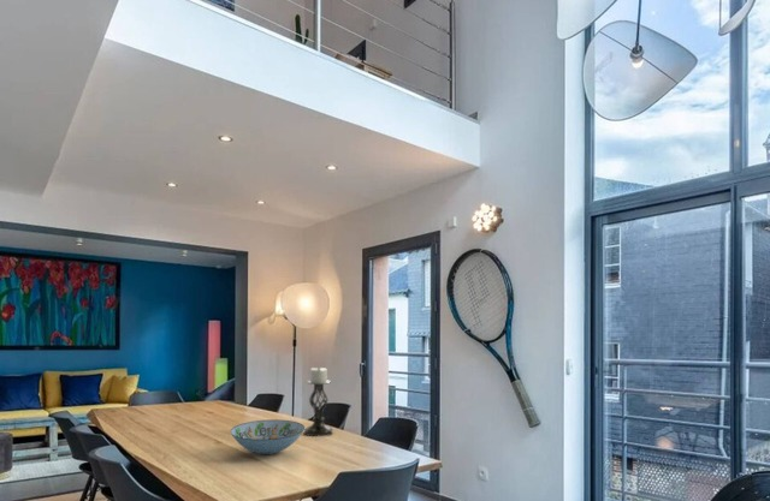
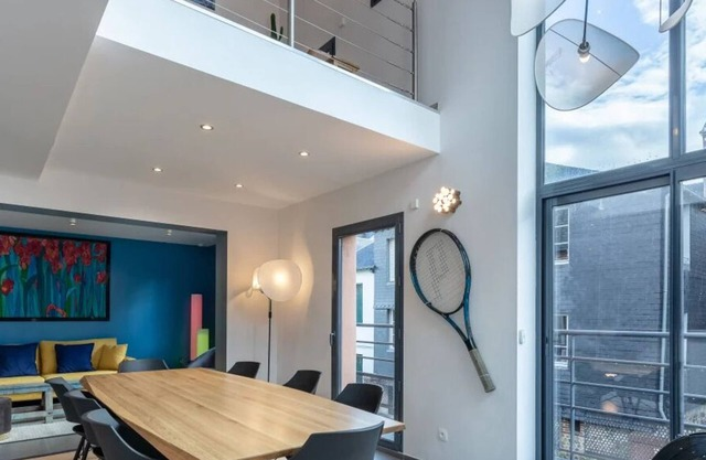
- decorative bowl (267, 440)
- candle holder (318, 399)
